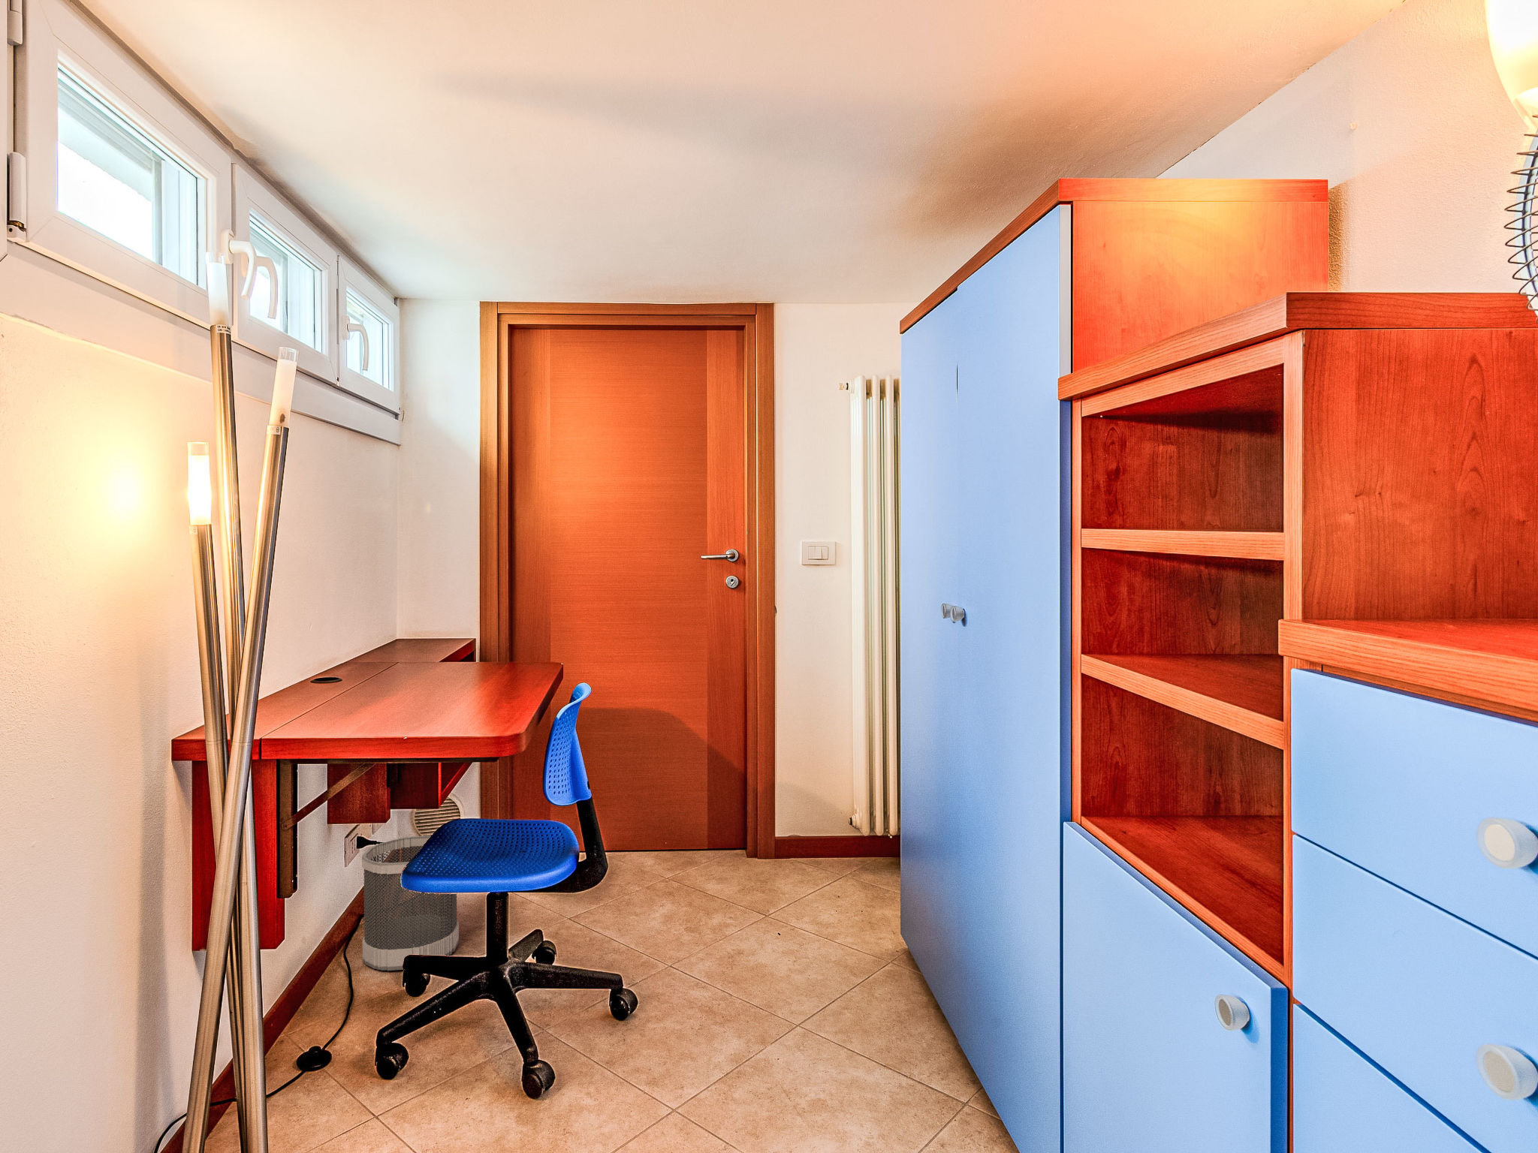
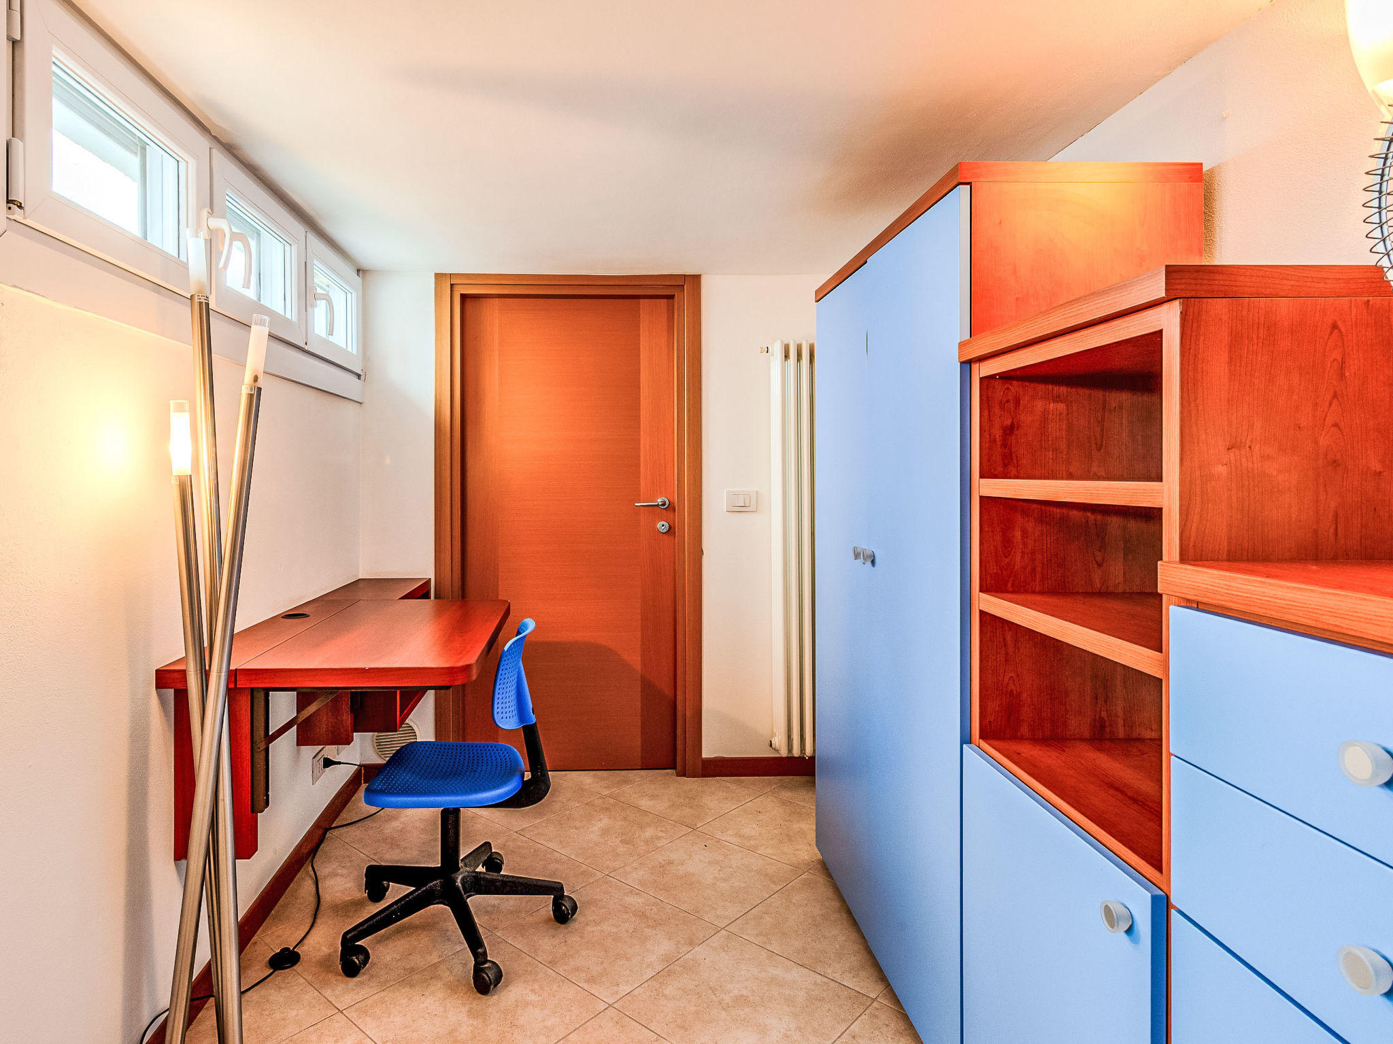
- wastebasket (411, 900)
